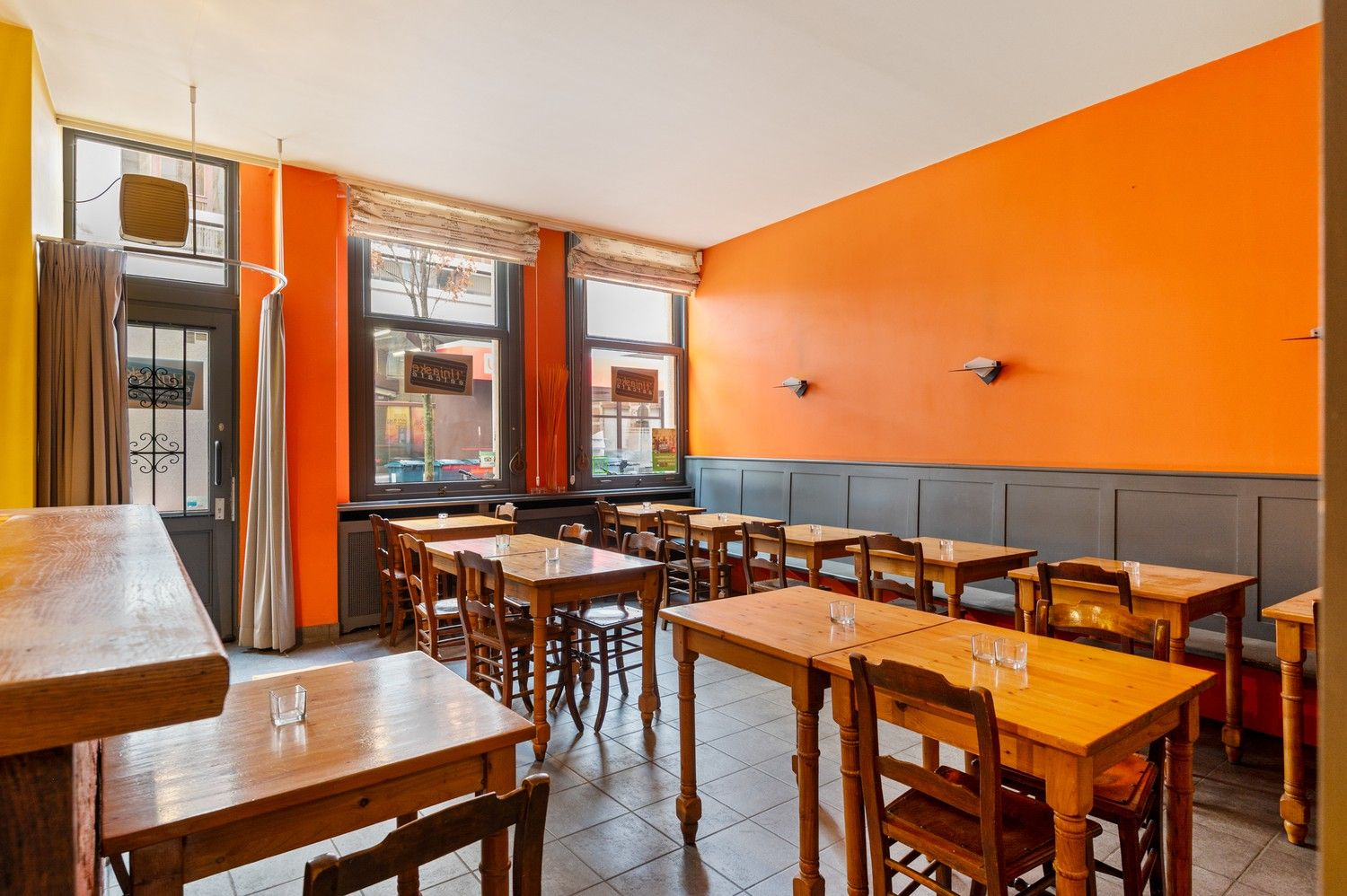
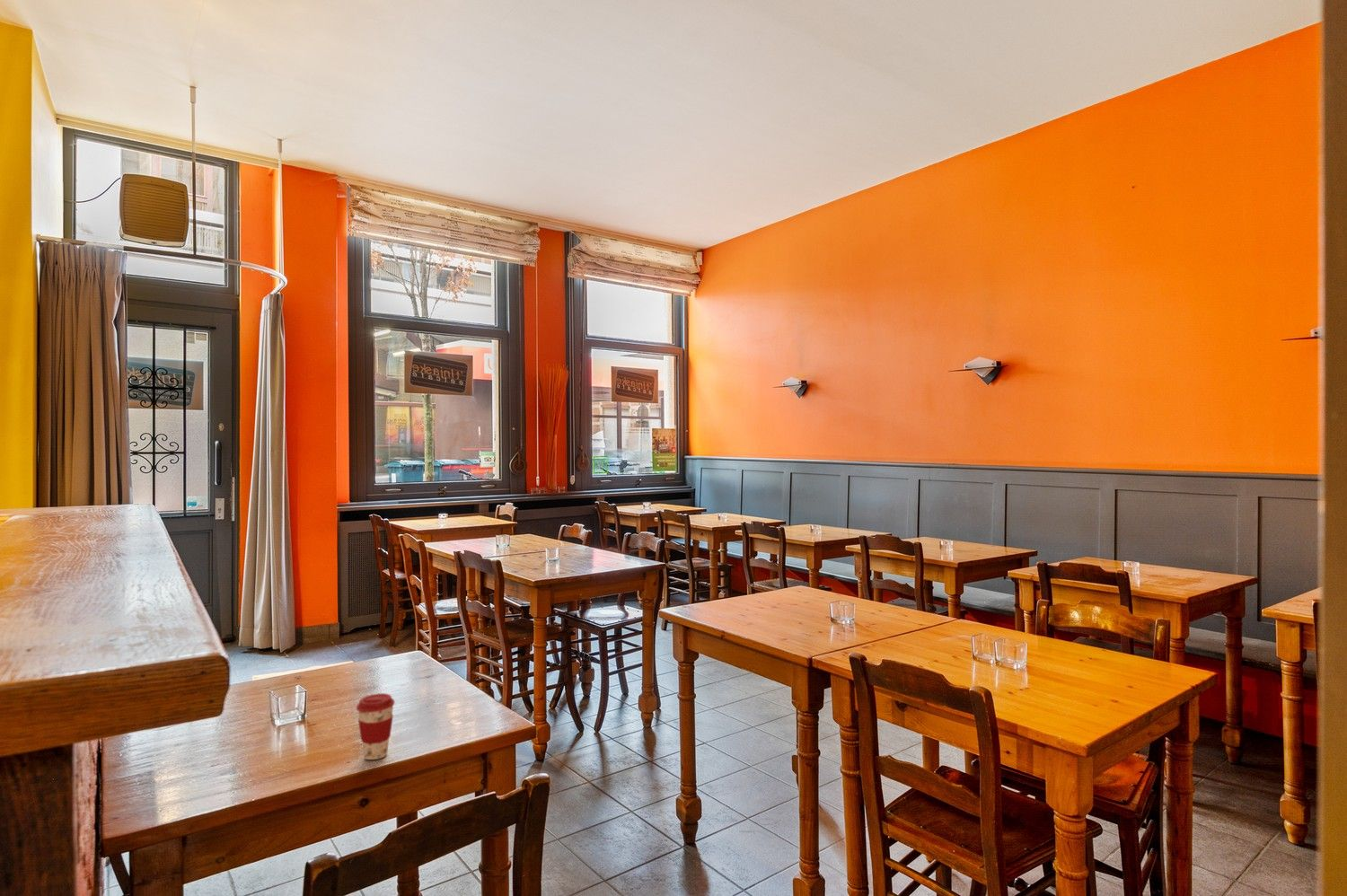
+ coffee cup (375, 726)
